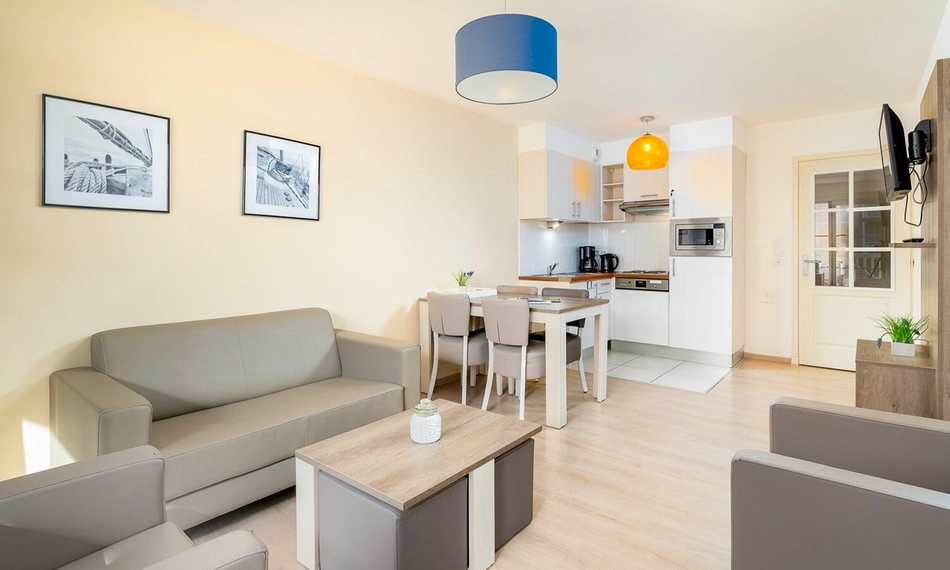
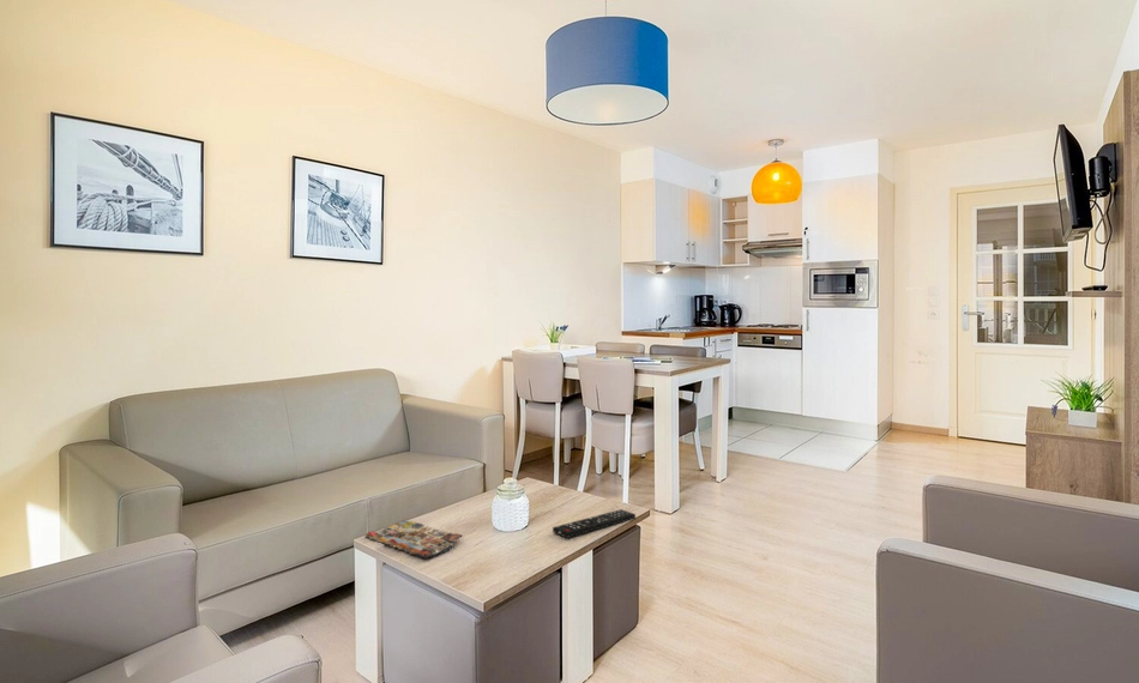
+ remote control (595, 521)
+ magazine (411, 536)
